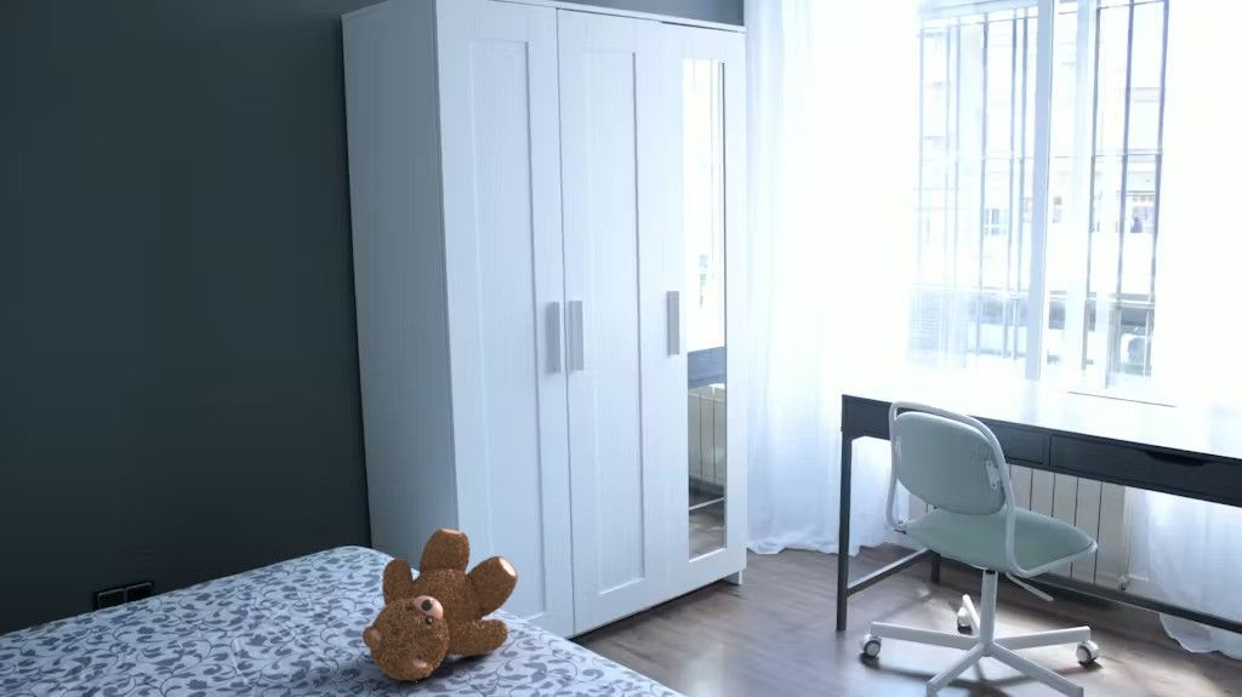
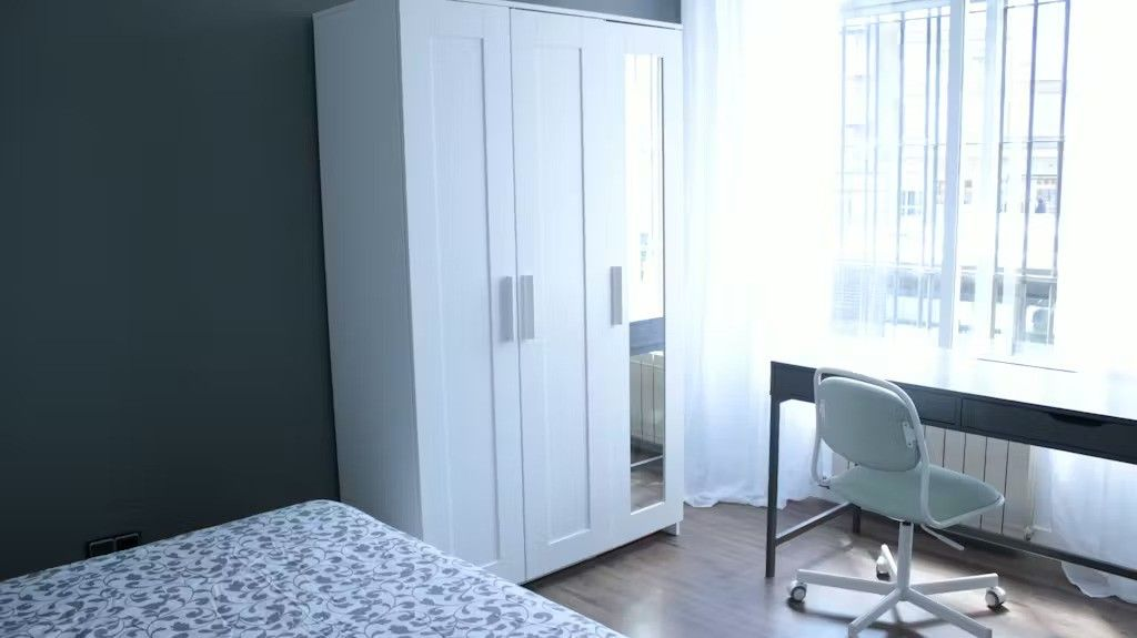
- teddy bear (429, 602)
